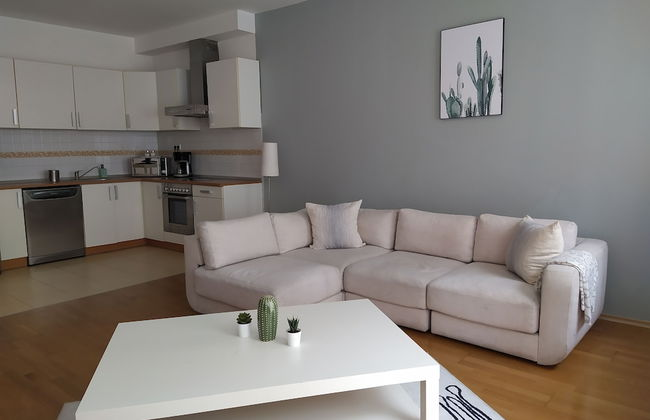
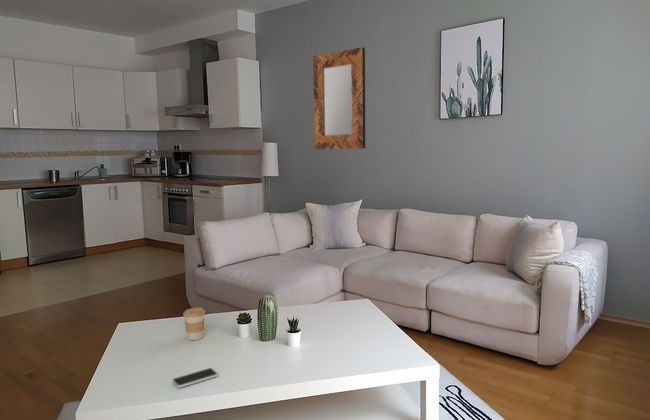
+ smartphone (195, 377)
+ home mirror (338, 101)
+ coffee cup (194, 322)
